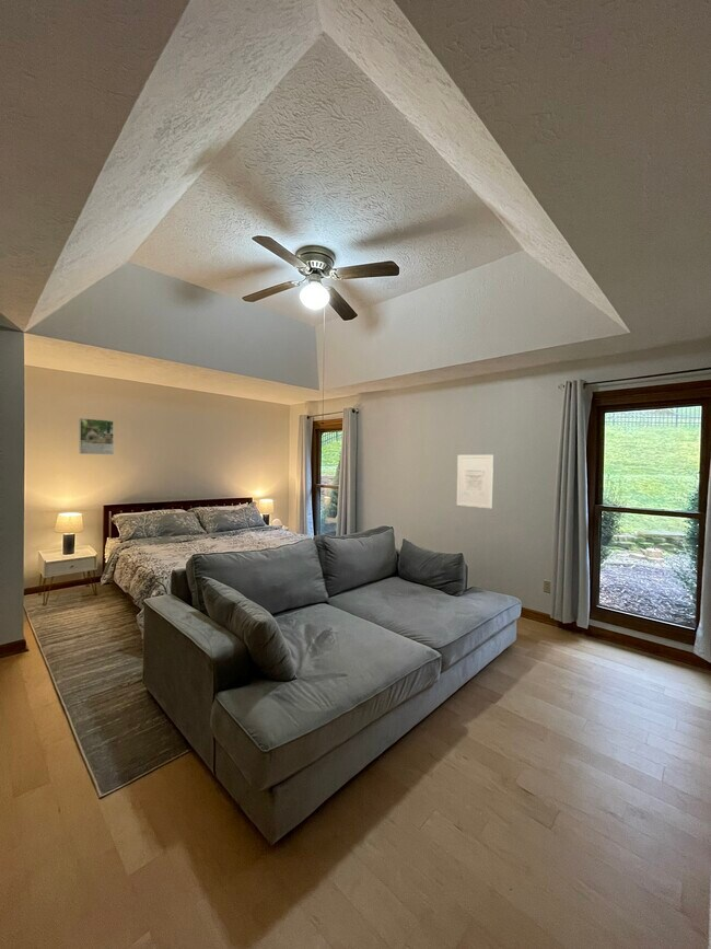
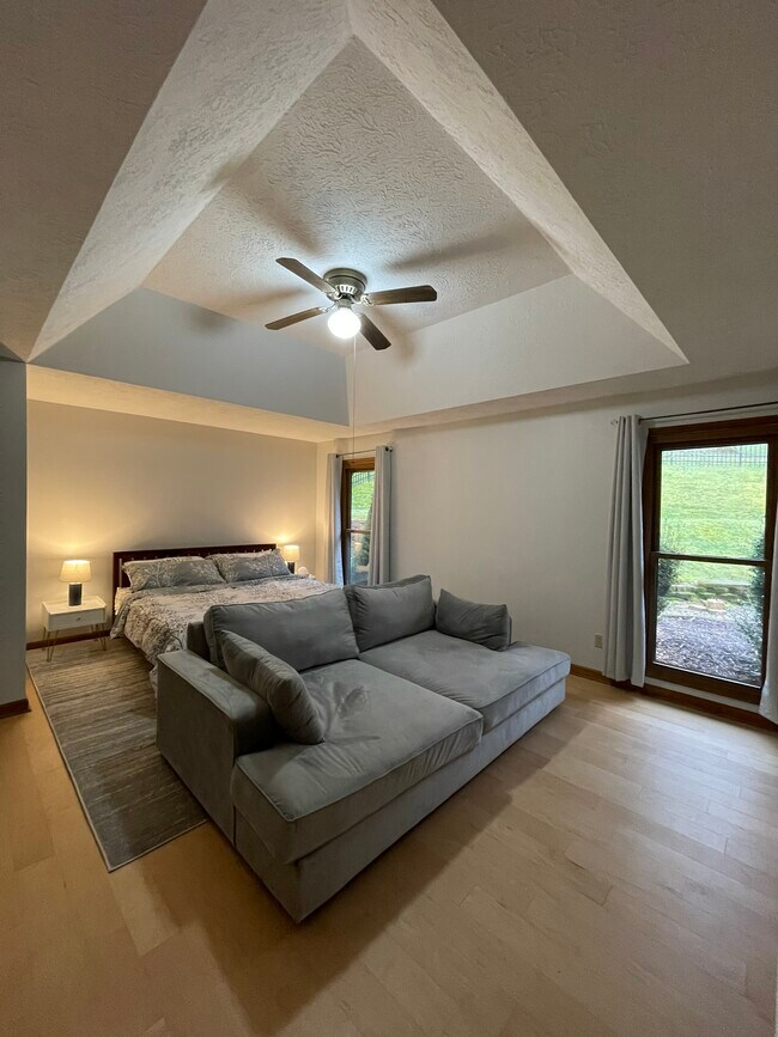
- wall art (474, 481)
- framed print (96, 437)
